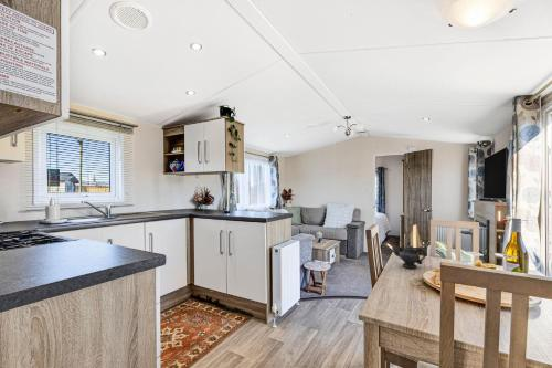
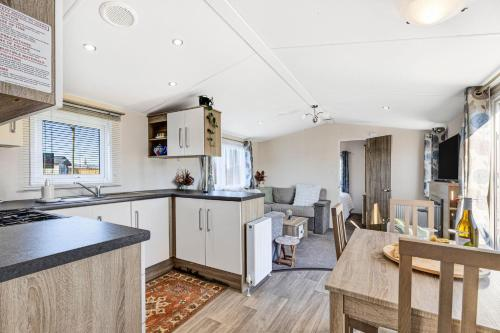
- teapot (407, 253)
